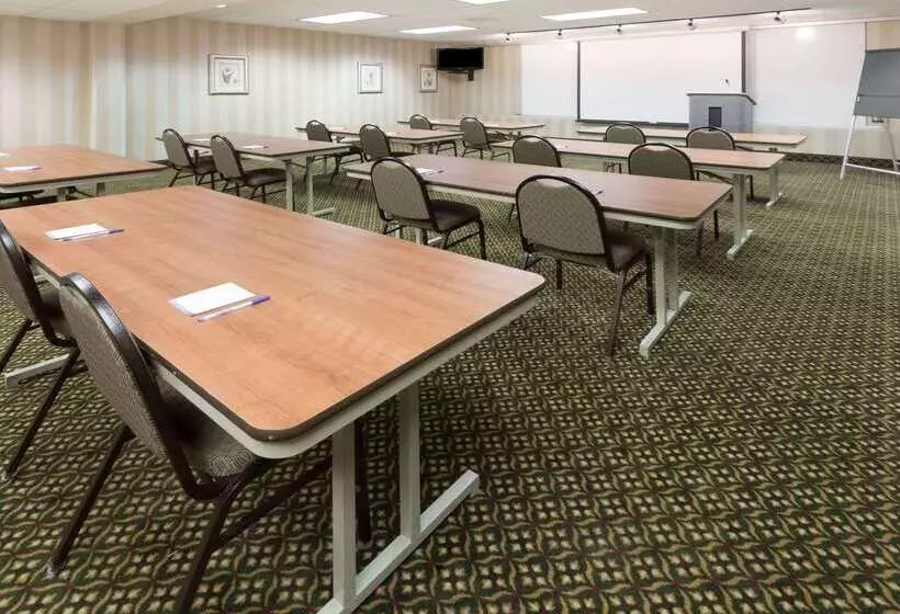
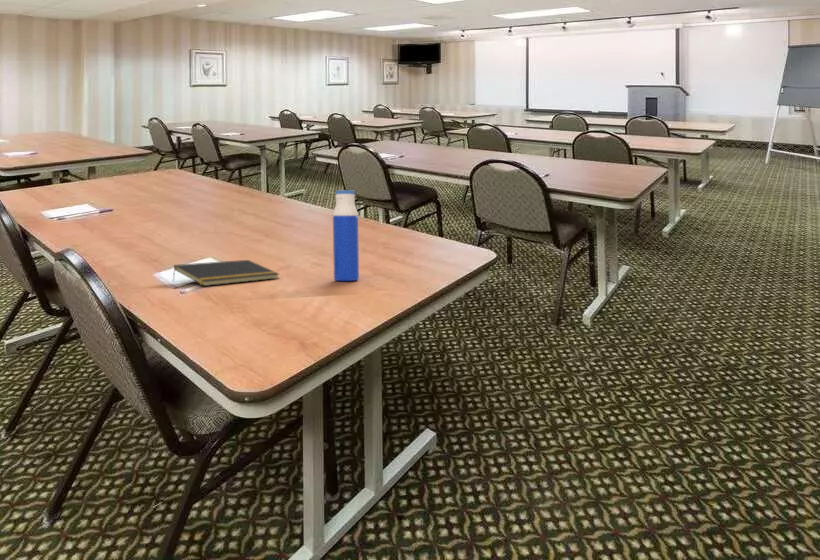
+ notepad (228, 271)
+ water bottle (345, 235)
